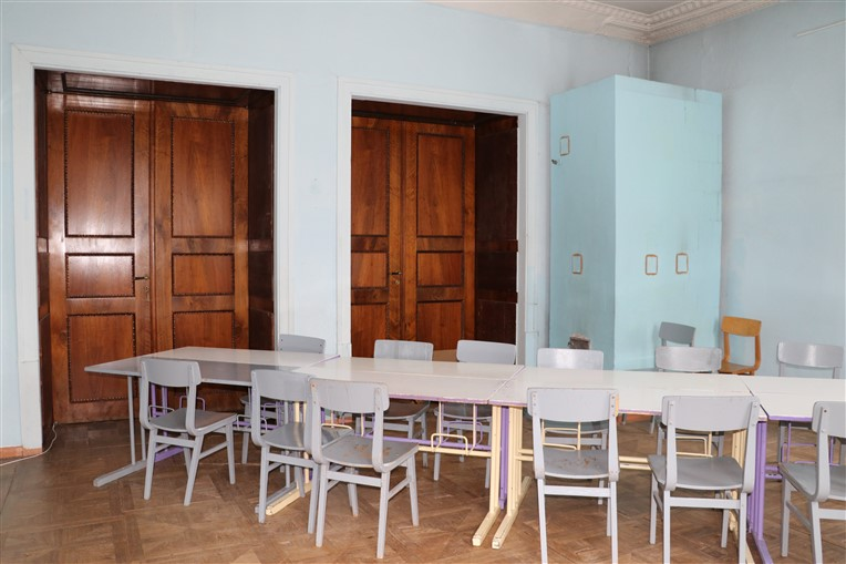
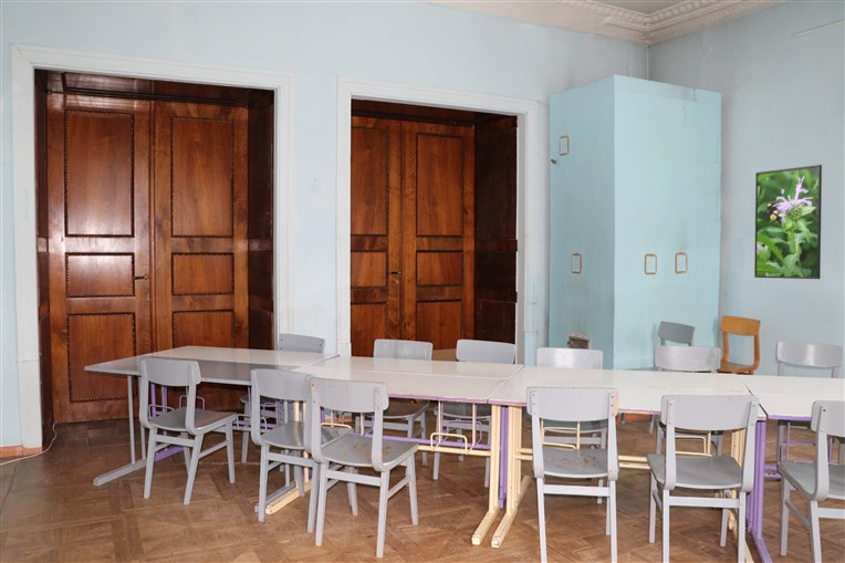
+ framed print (786, 223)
